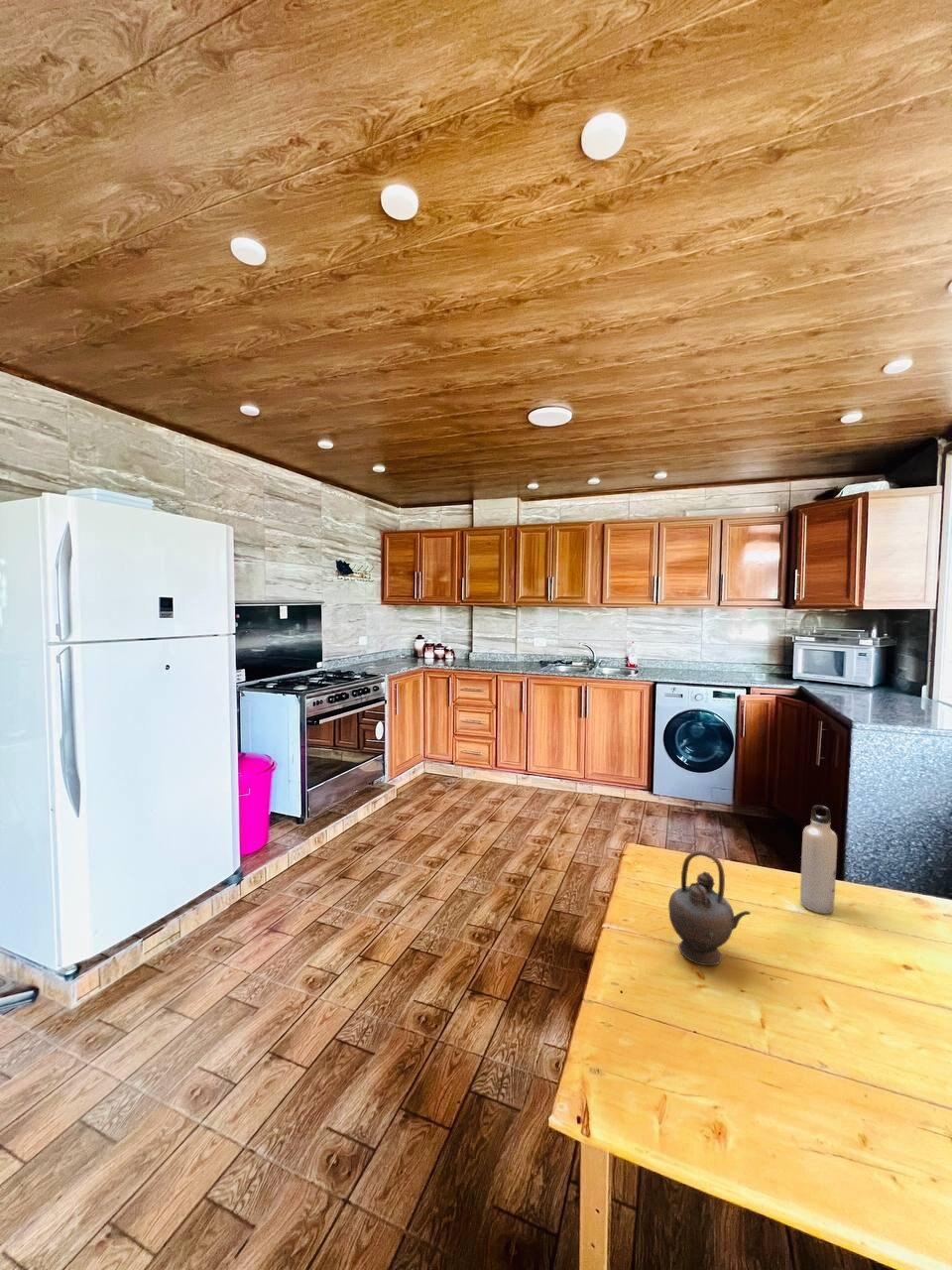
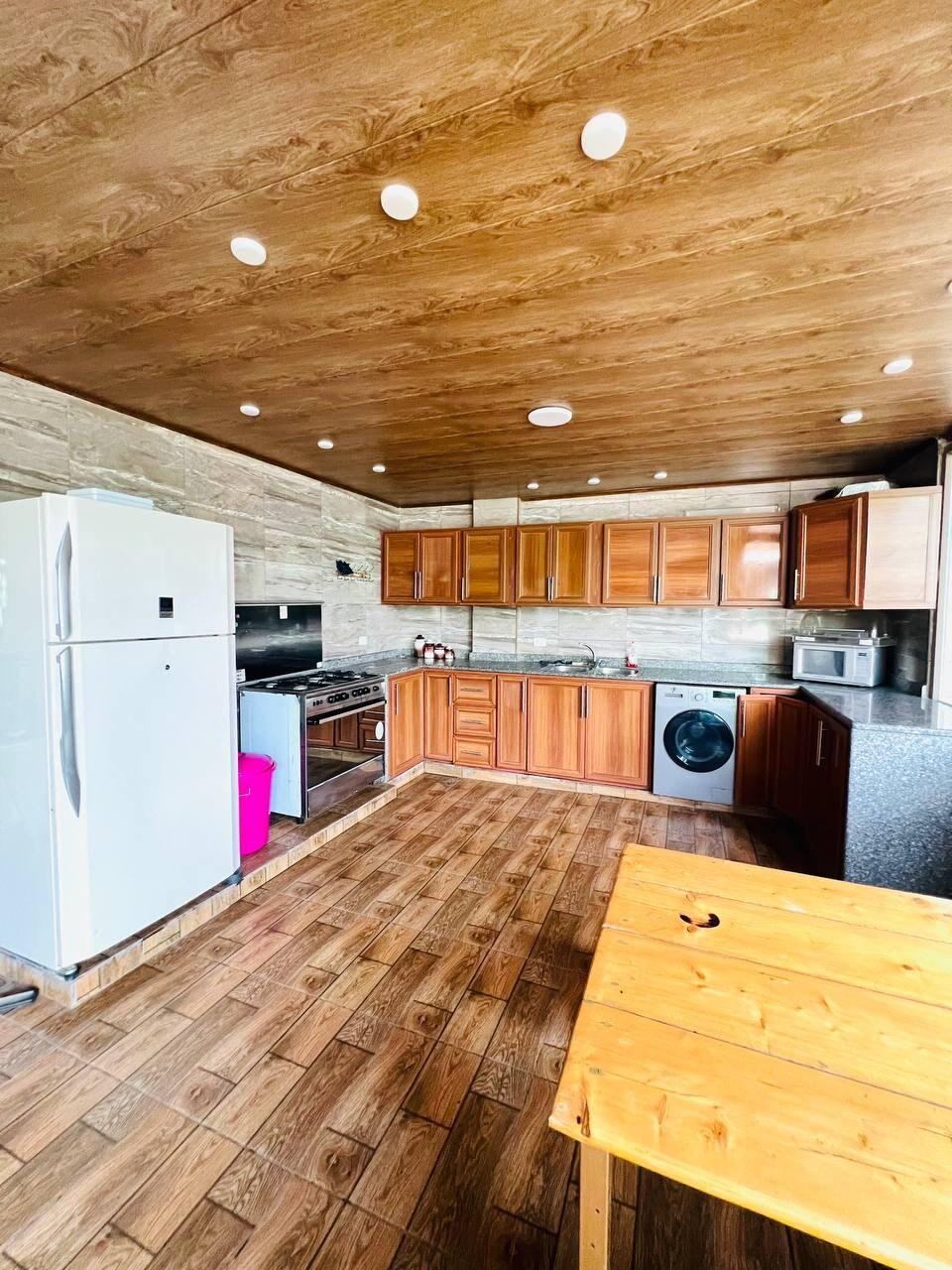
- water bottle (818, 856)
- teapot (708, 906)
